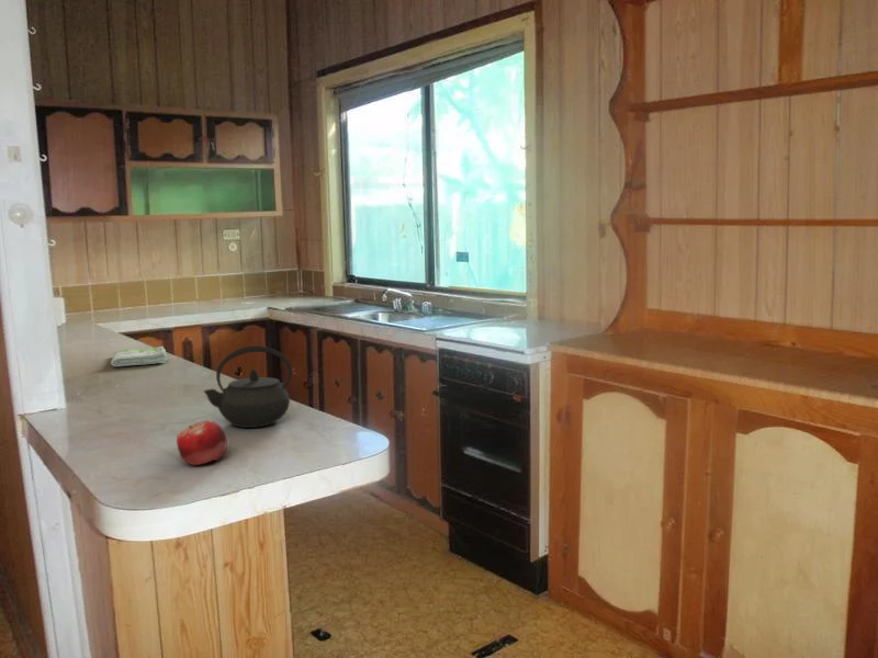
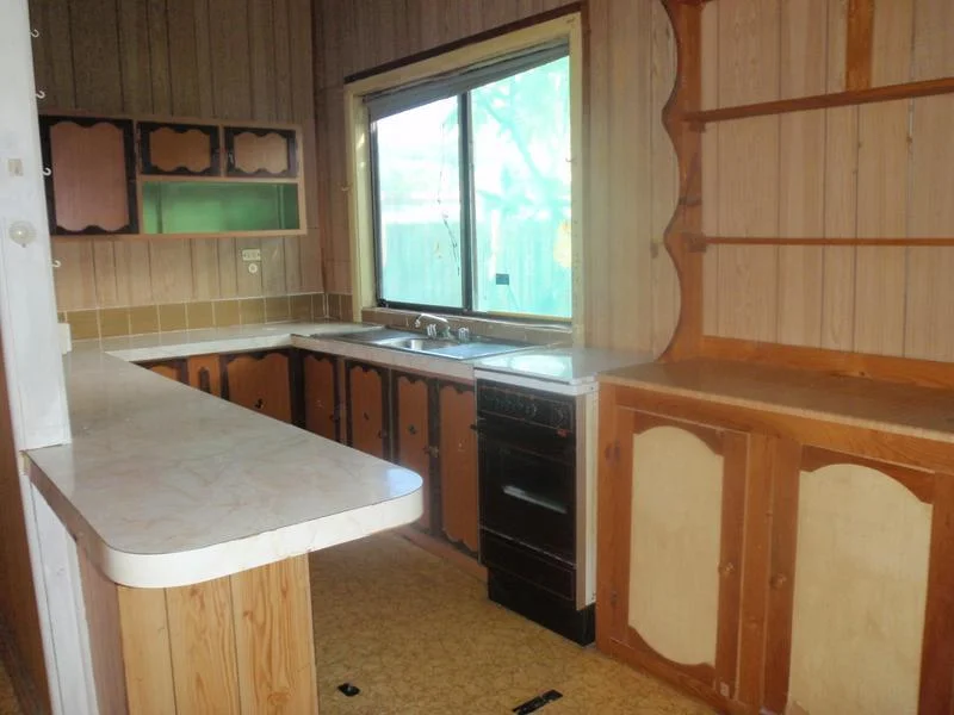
- dish towel (139, 354)
- kettle (248, 385)
- fruit (201, 441)
